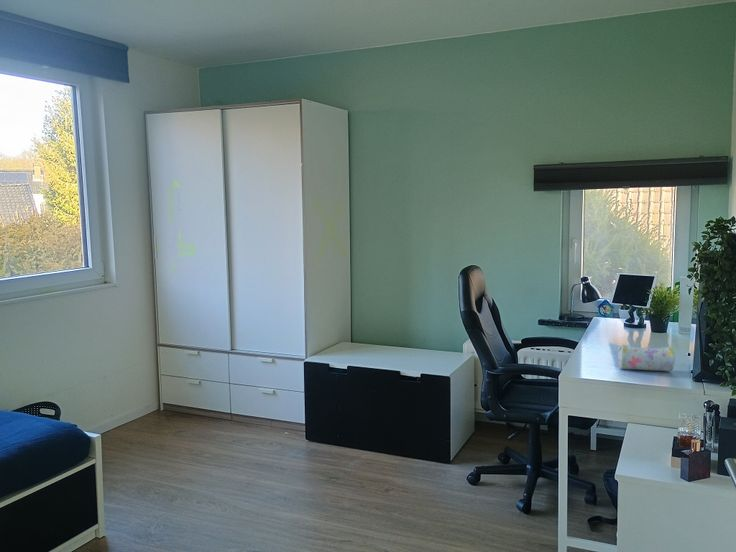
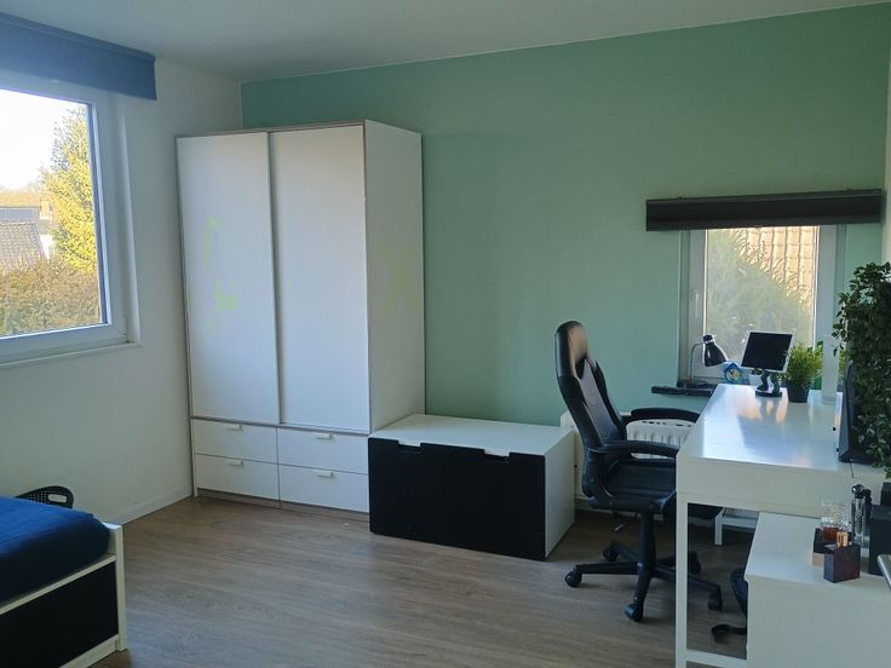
- pencil case (645, 358)
